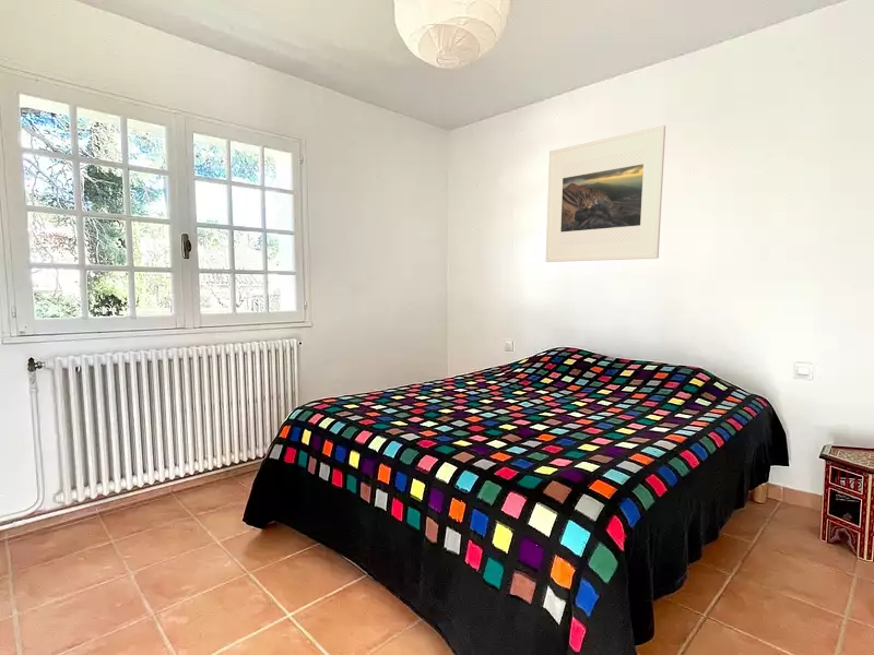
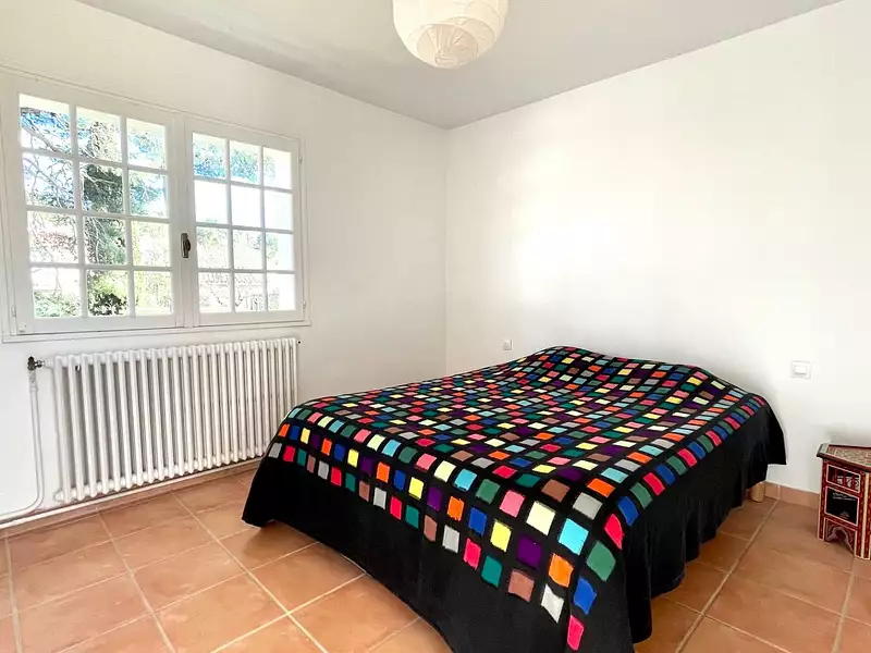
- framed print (599, 200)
